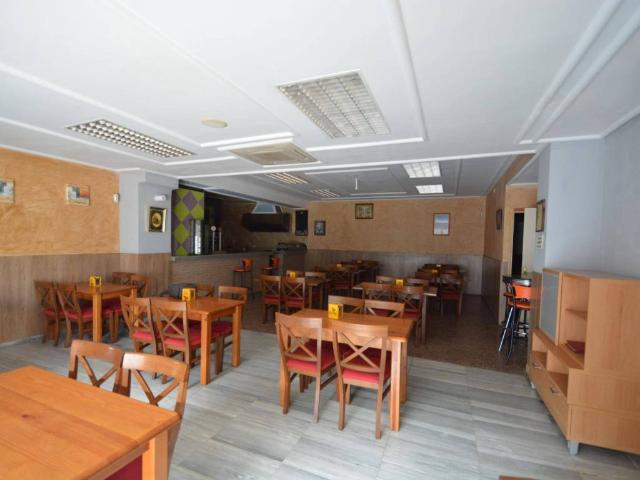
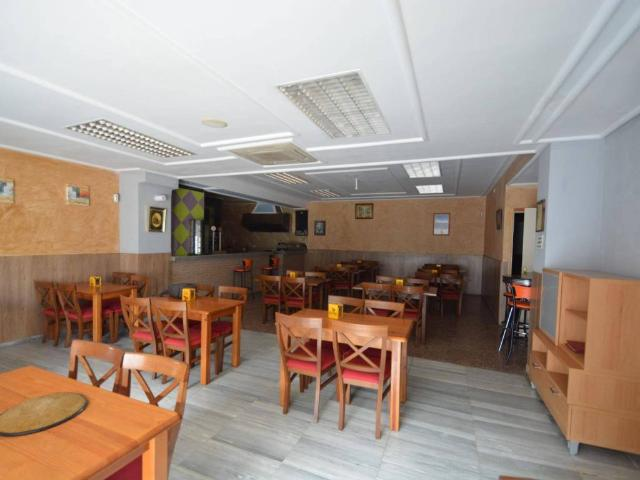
+ plate (42, 406)
